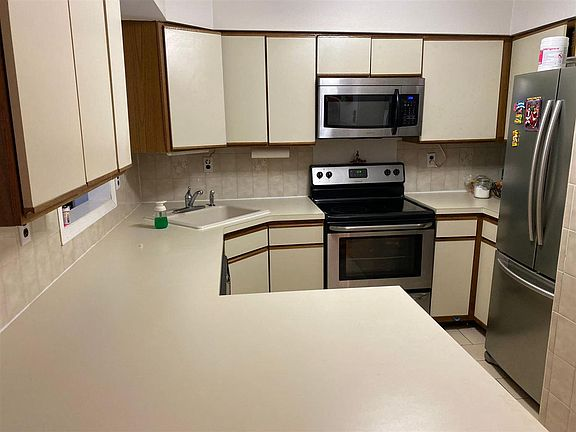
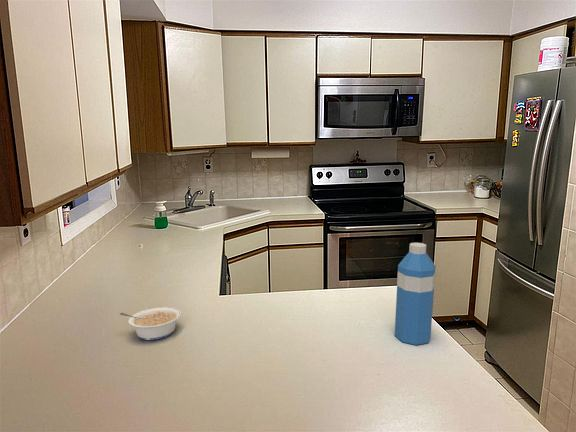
+ water bottle (415, 291)
+ legume (153, 323)
